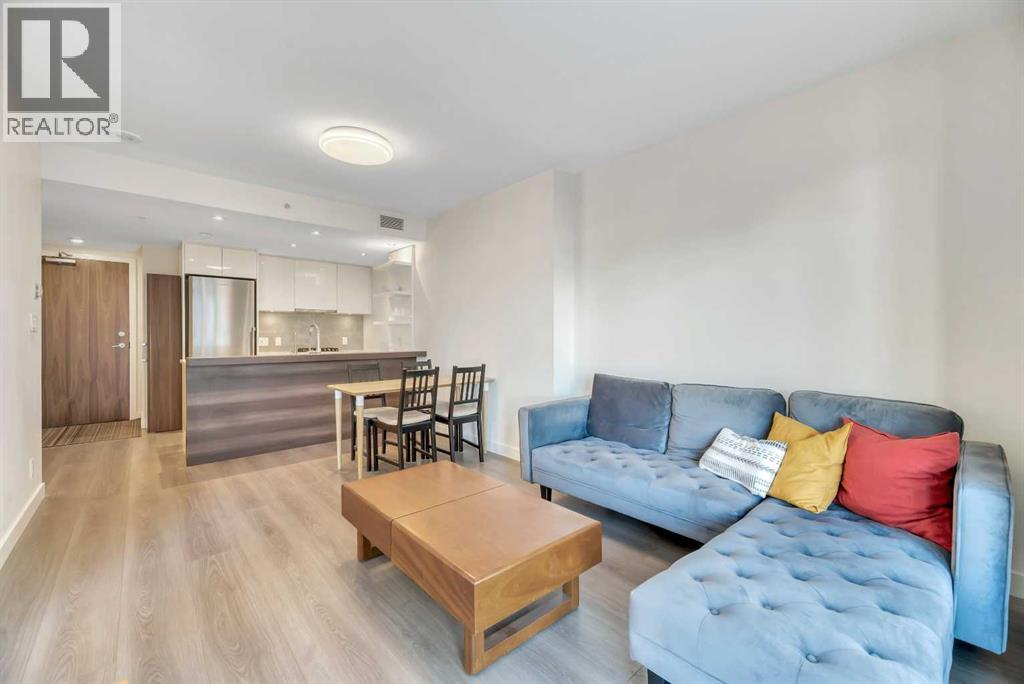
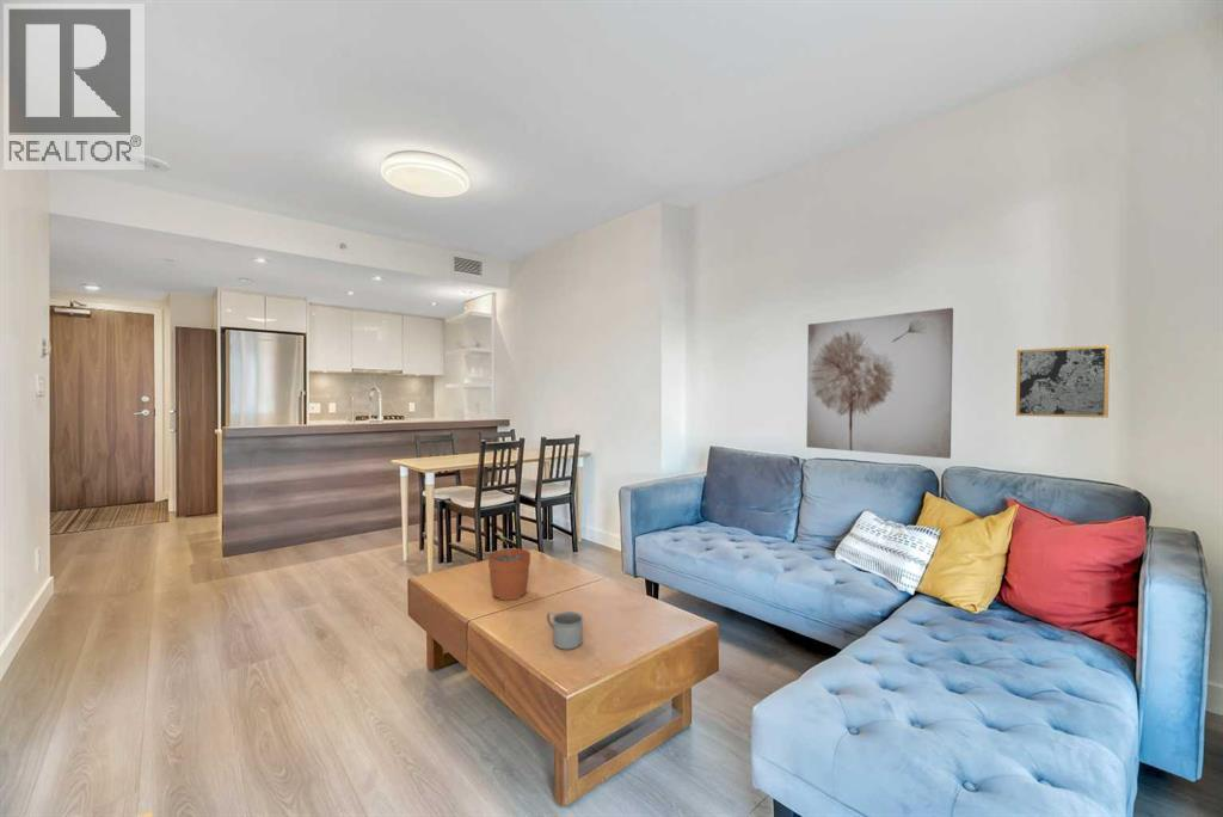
+ wall art (872, 385)
+ wall art (1061, 382)
+ plant pot (509, 564)
+ mug (565, 628)
